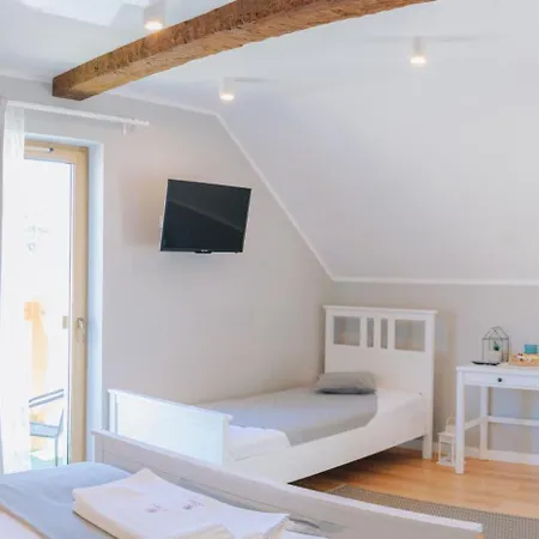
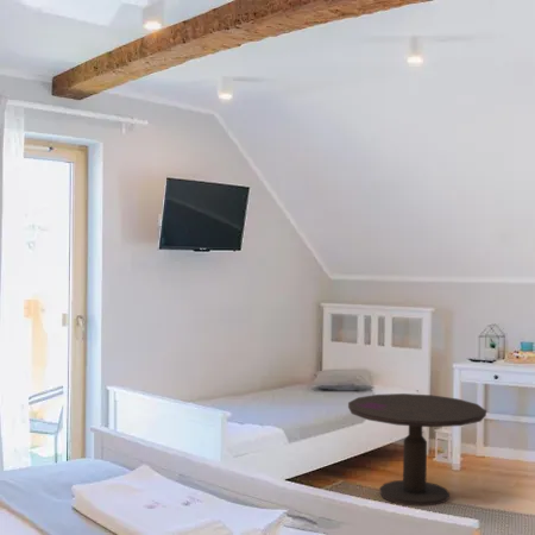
+ side table (415, 451)
